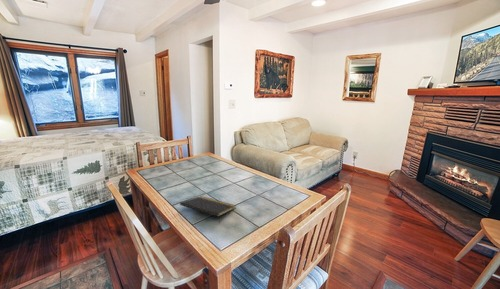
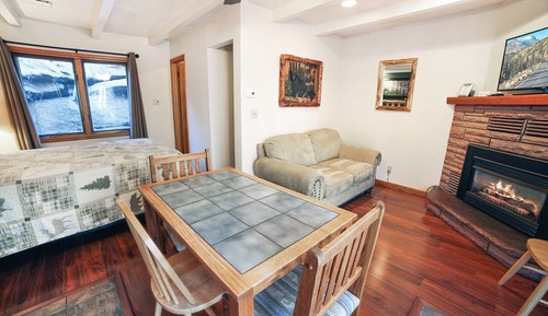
- notepad (208, 205)
